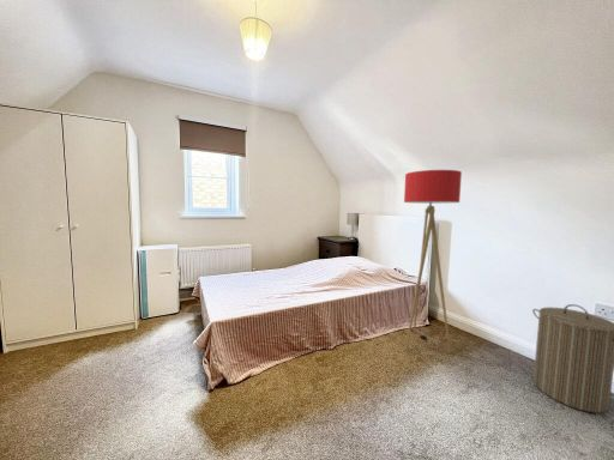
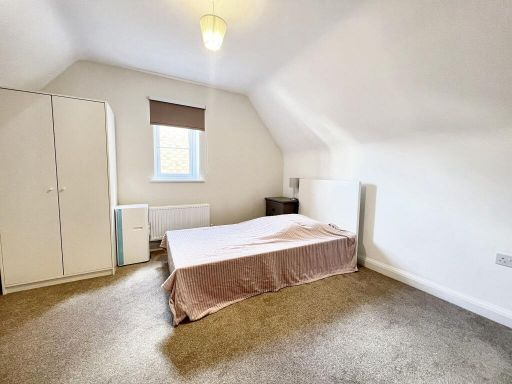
- laundry hamper (572, 349)
- floor lamp (427, 264)
